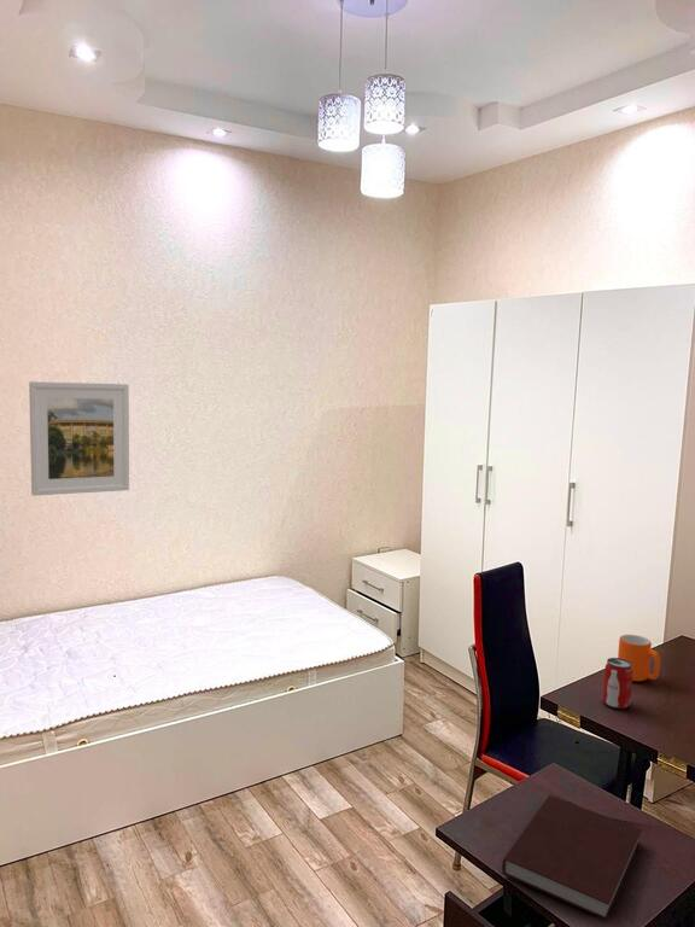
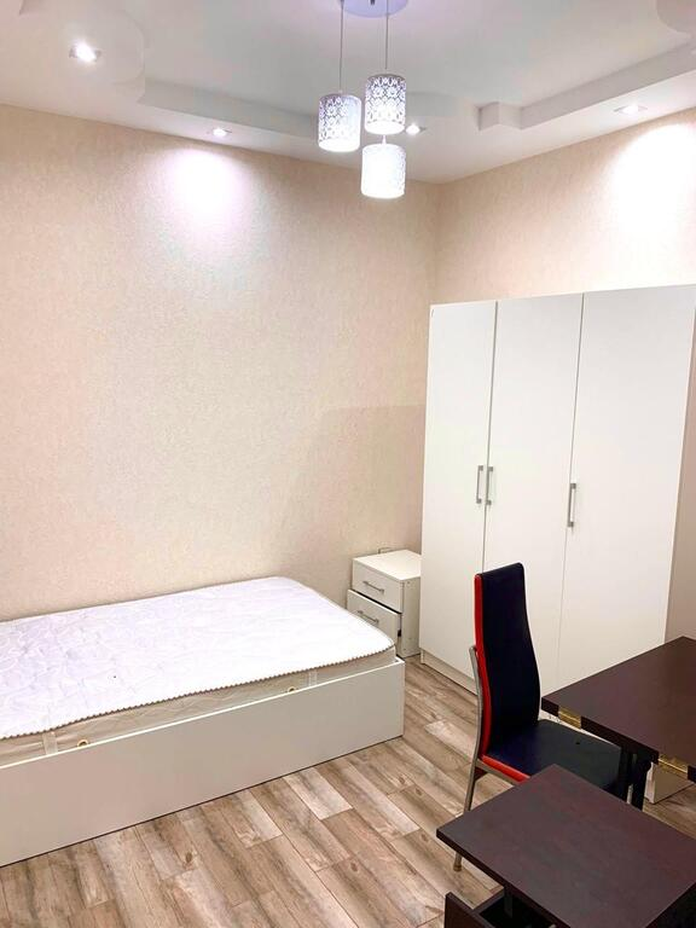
- beverage can (617, 682)
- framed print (81, 438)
- notebook (574, 850)
- mug (638, 659)
